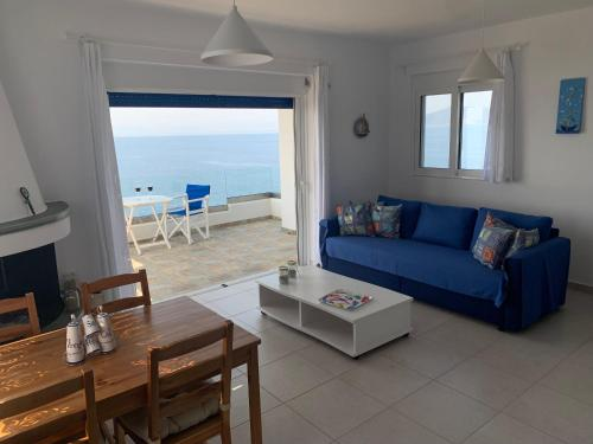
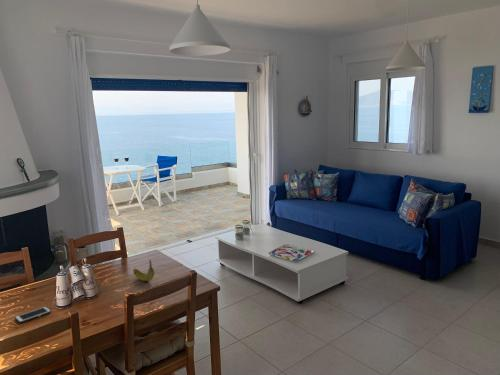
+ fruit (140, 271)
+ cell phone (33, 314)
